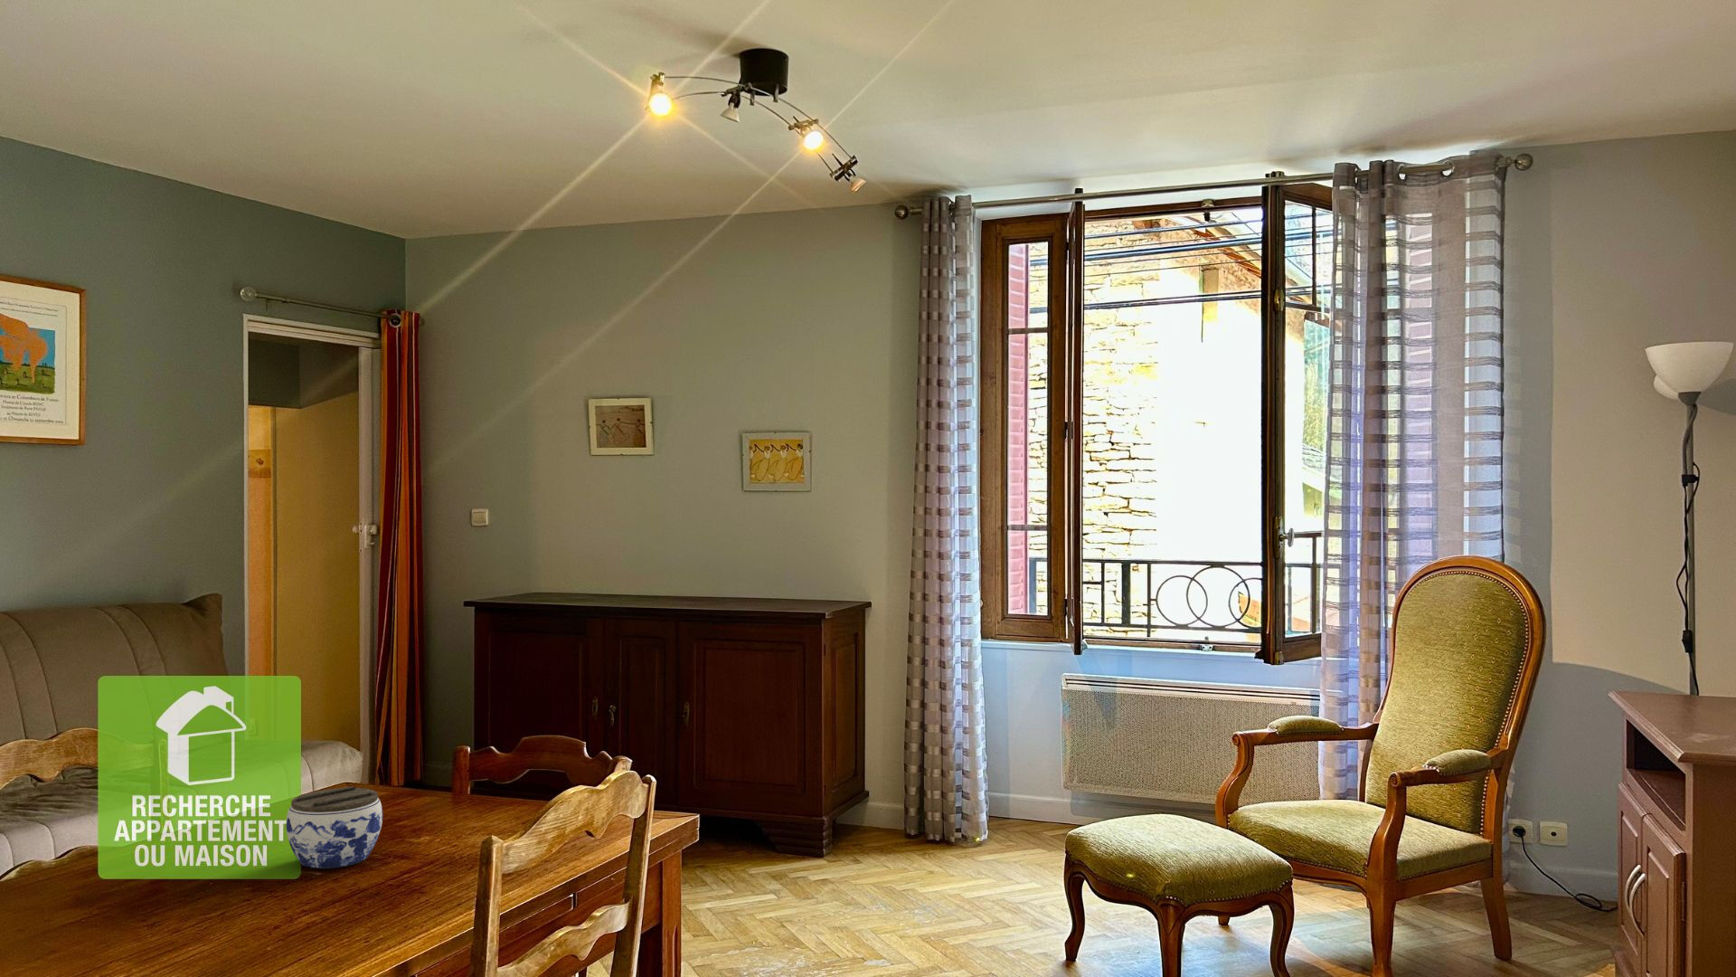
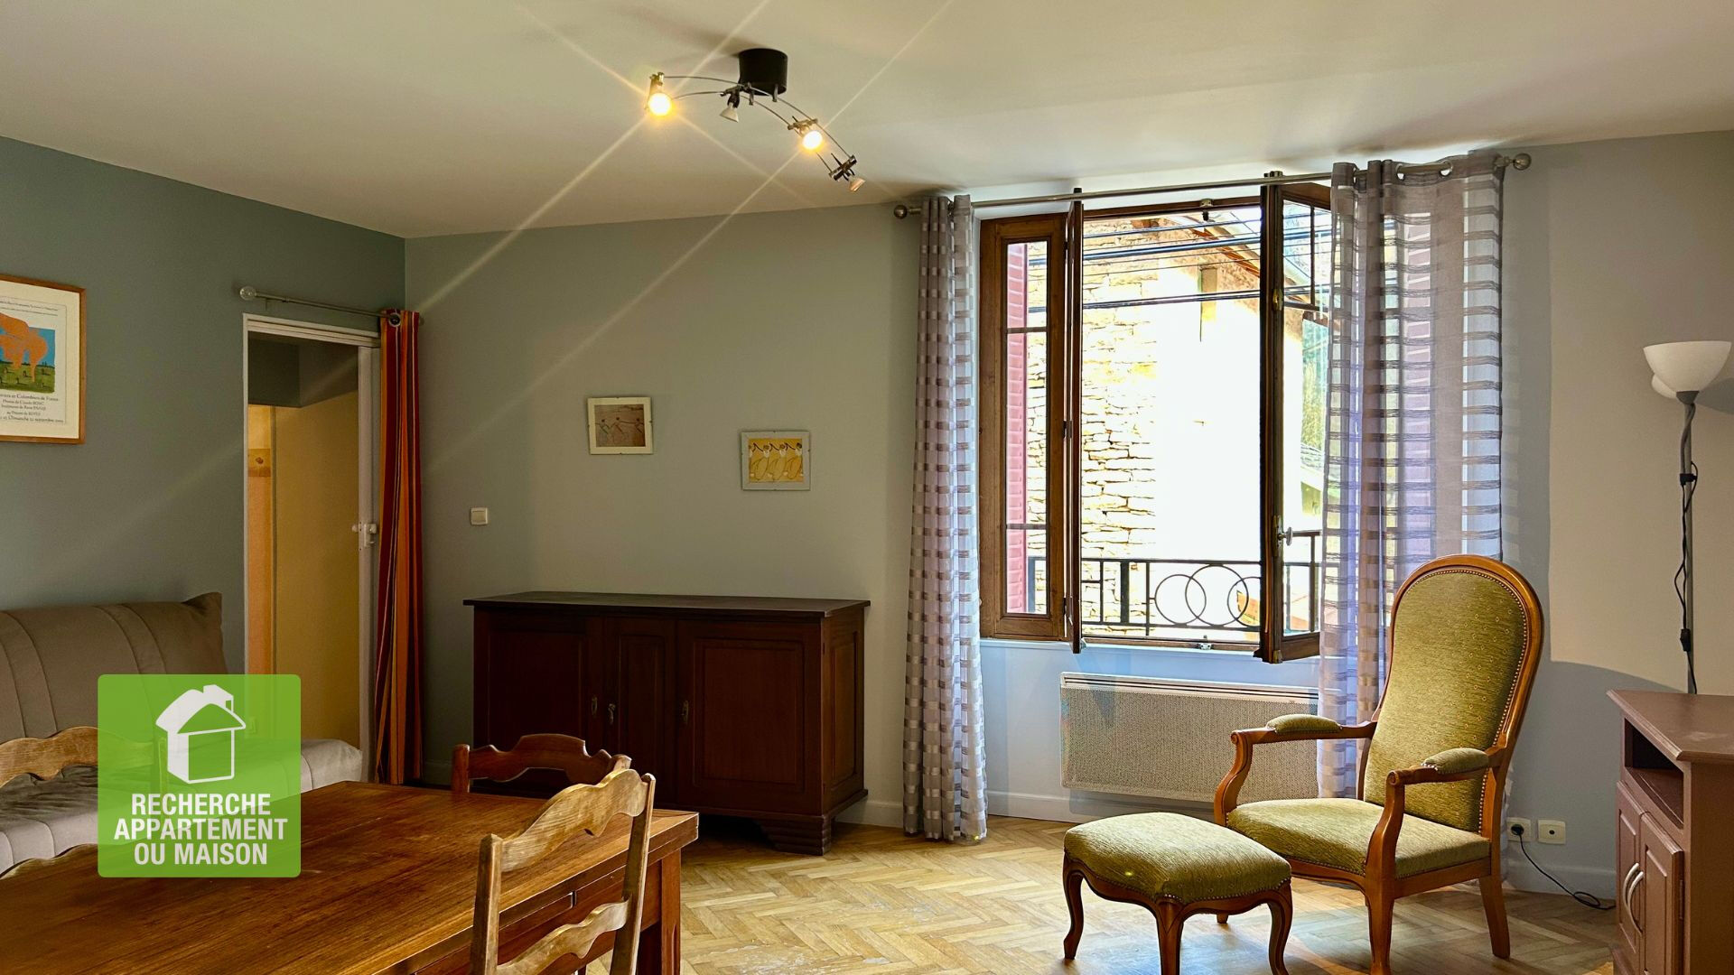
- jar (335, 827)
